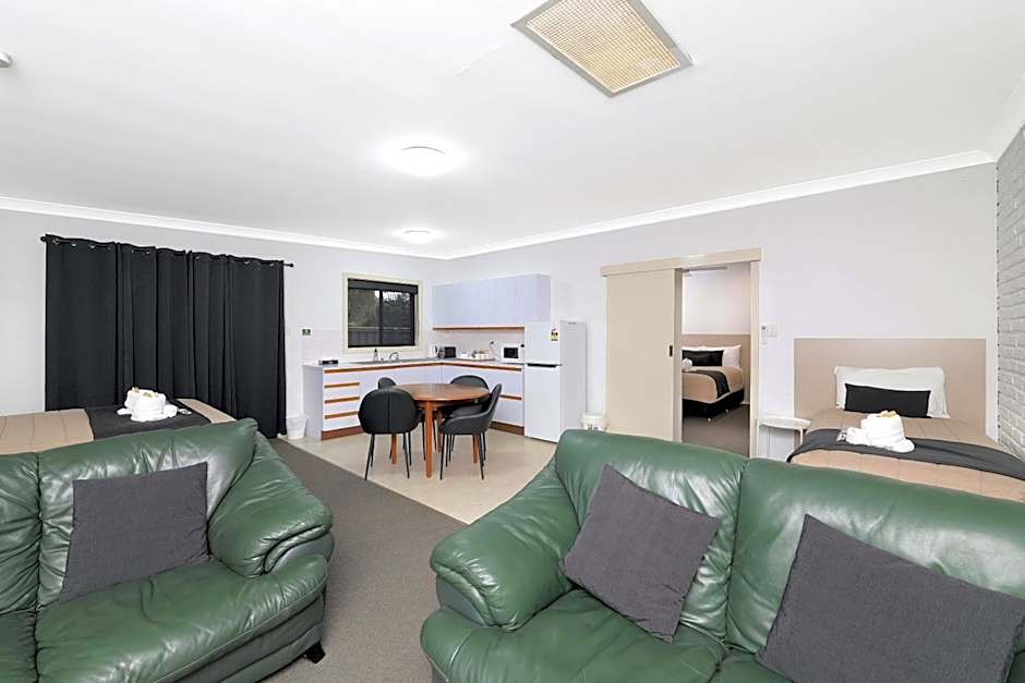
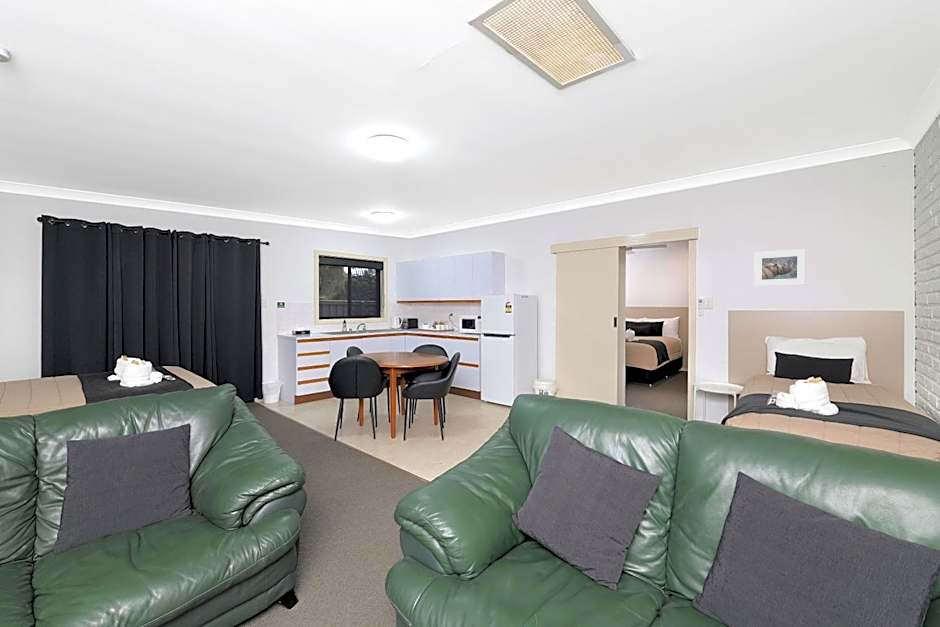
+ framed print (779, 268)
